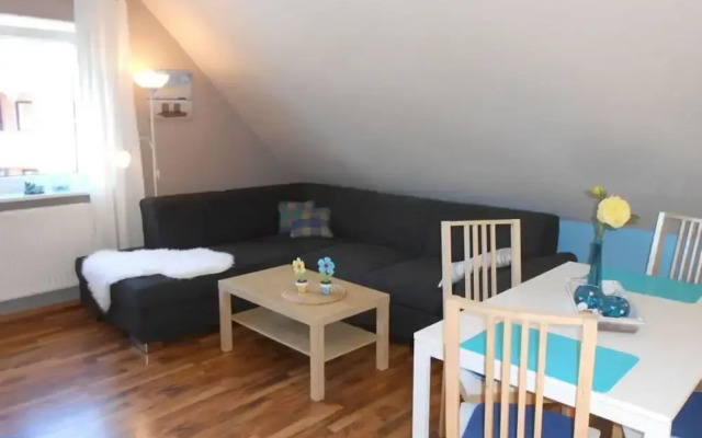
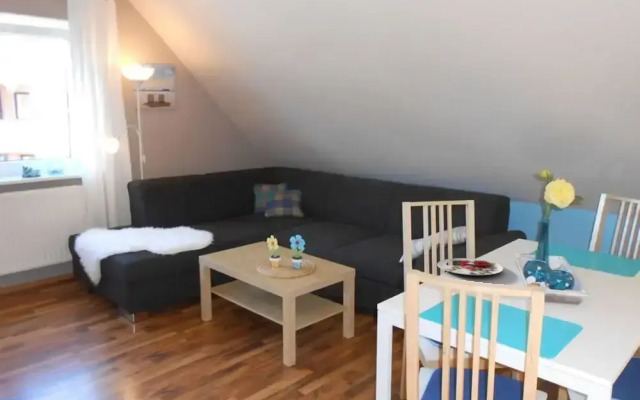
+ plate (469, 265)
